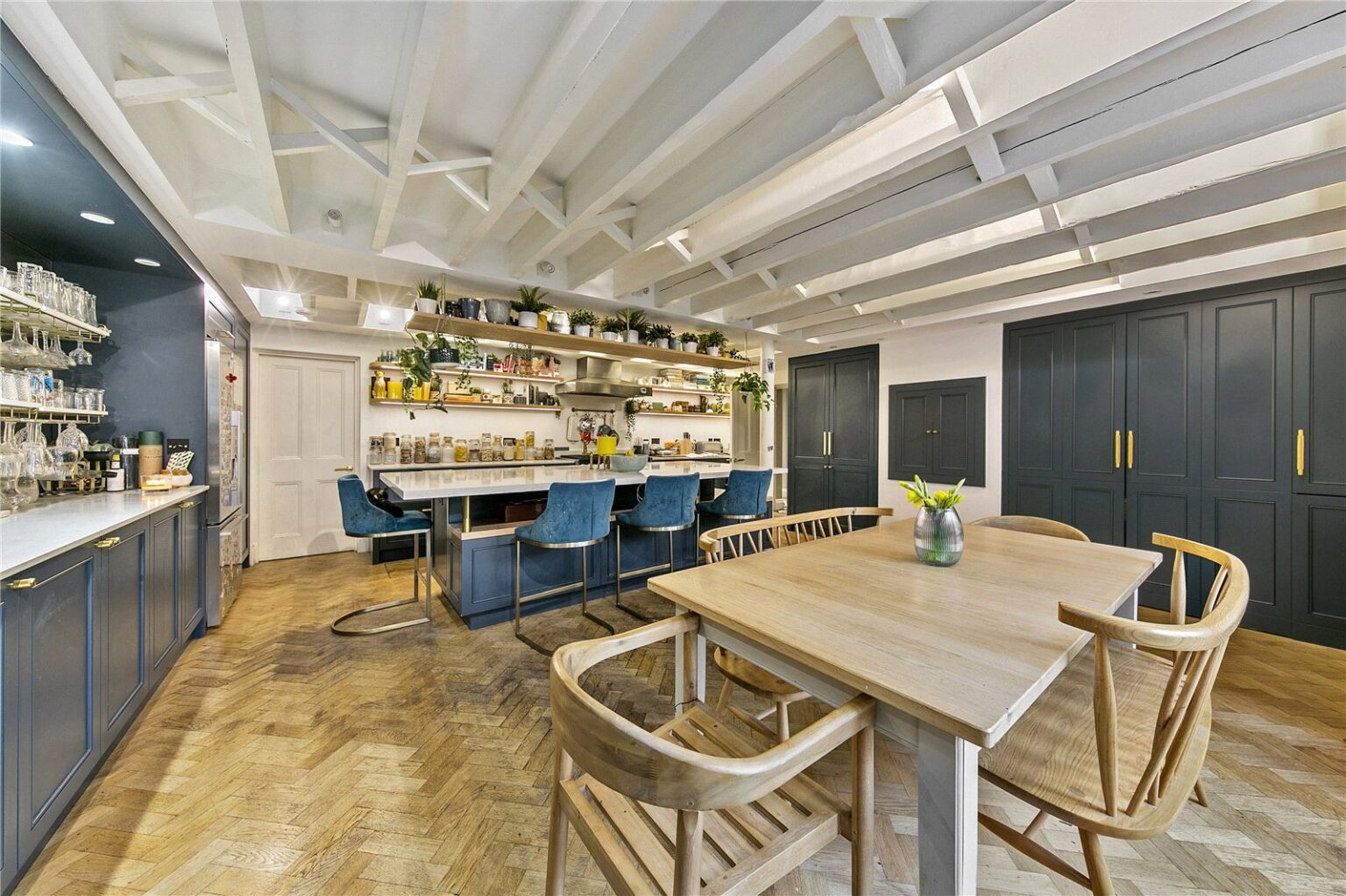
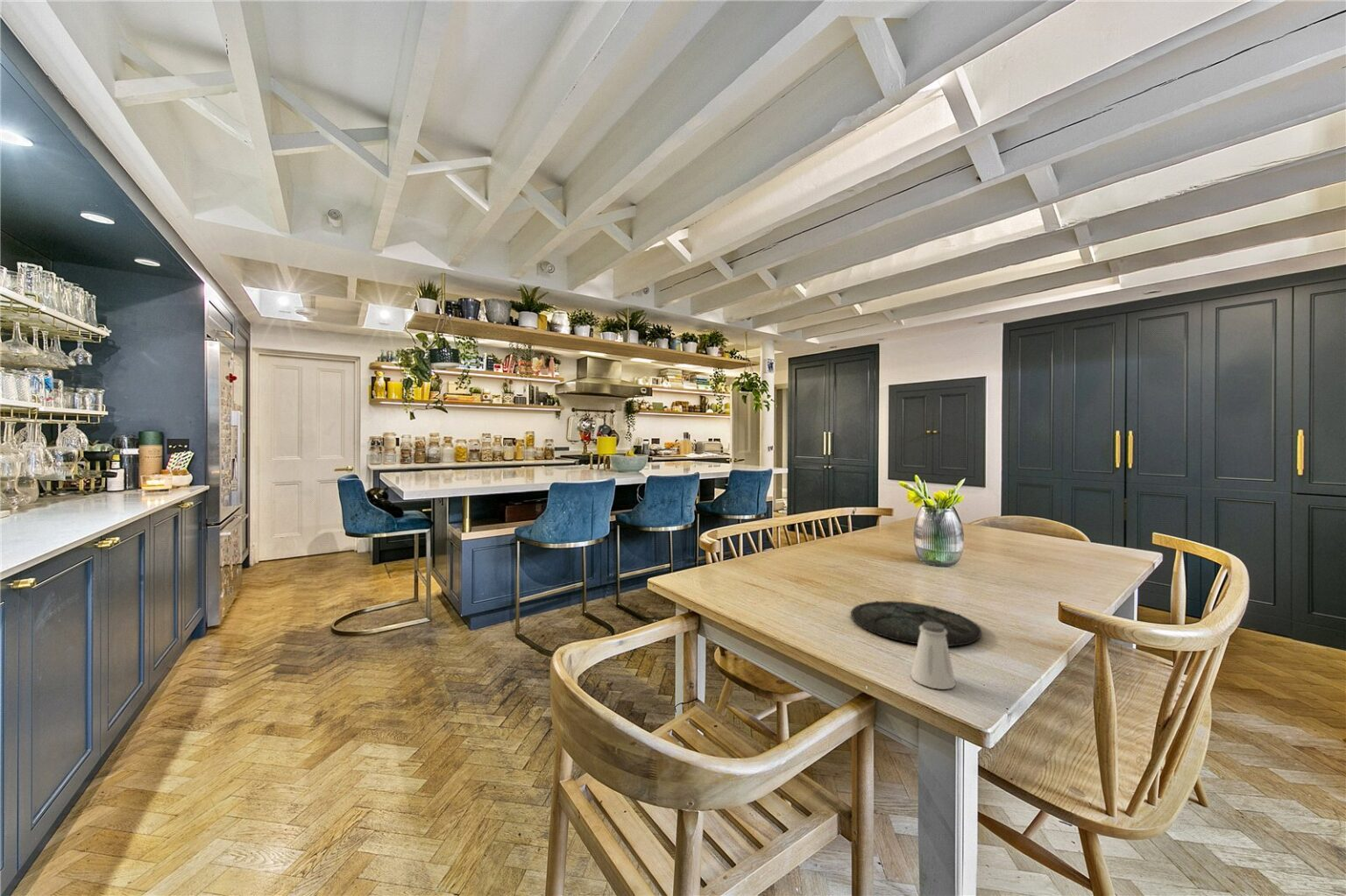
+ saltshaker (932, 652)
+ plate (912, 614)
